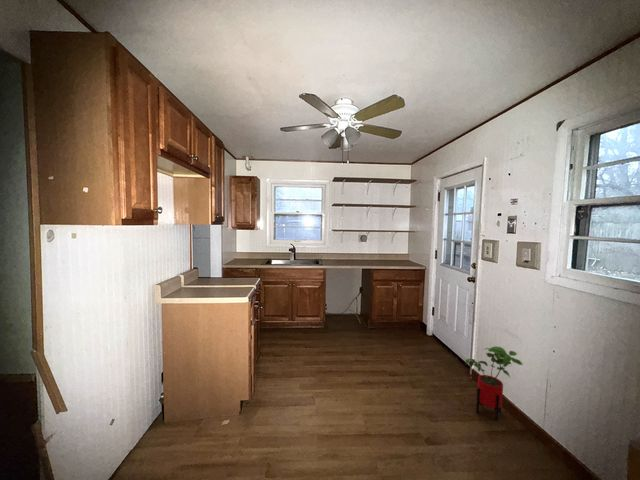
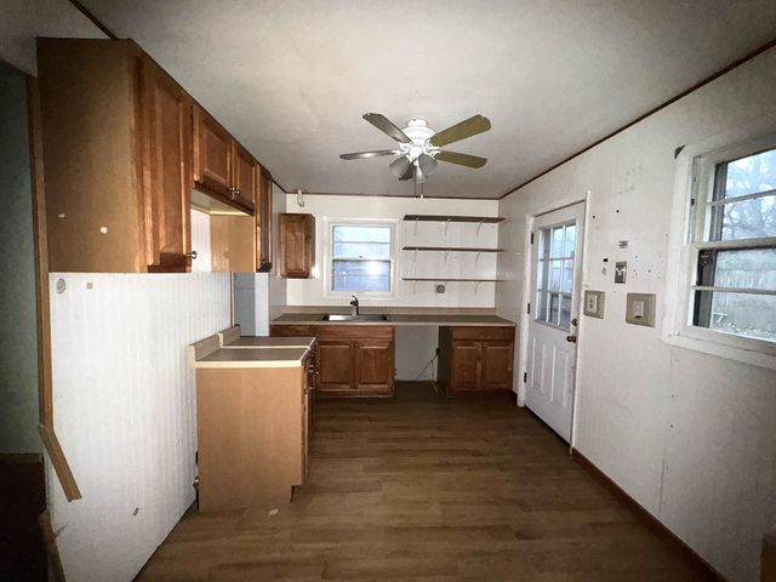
- house plant (491, 378)
